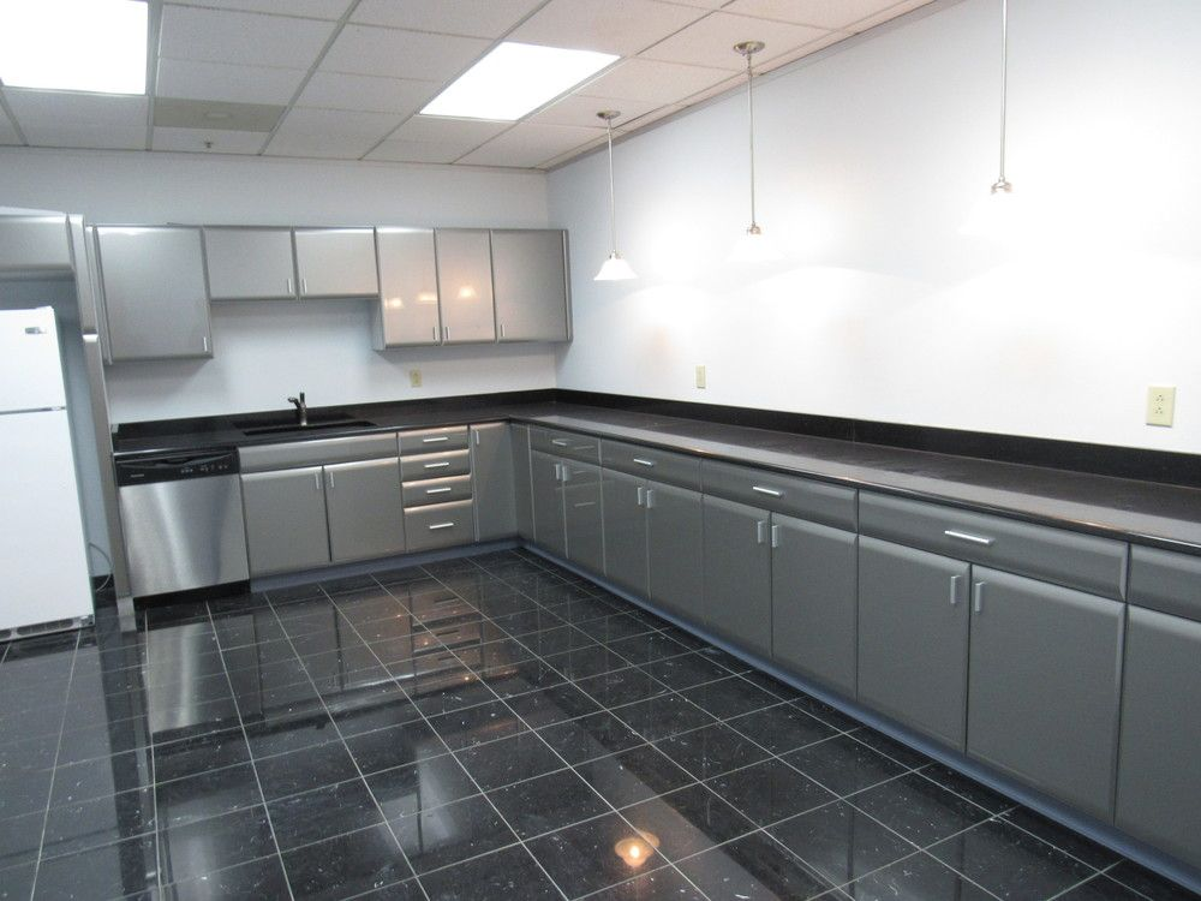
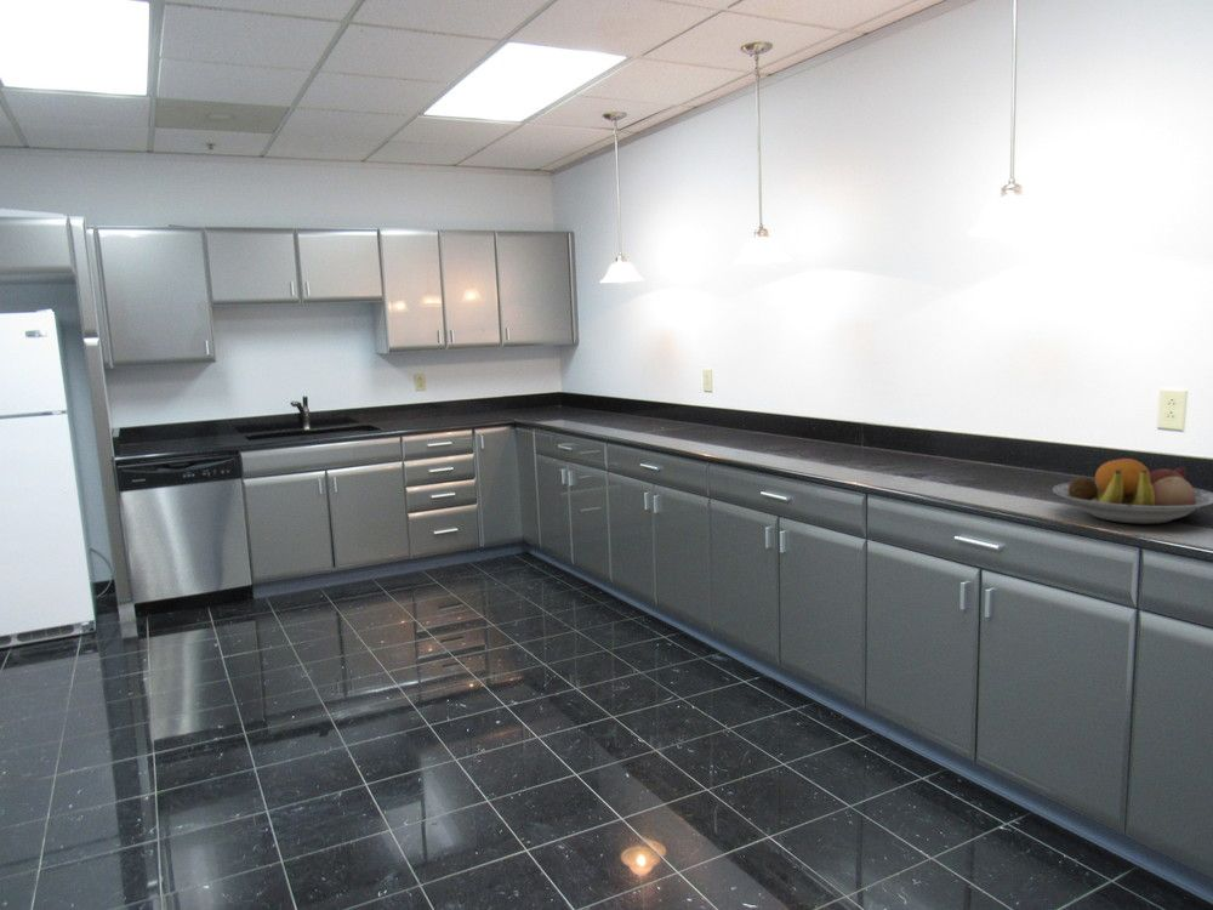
+ fruit bowl (1132, 487)
